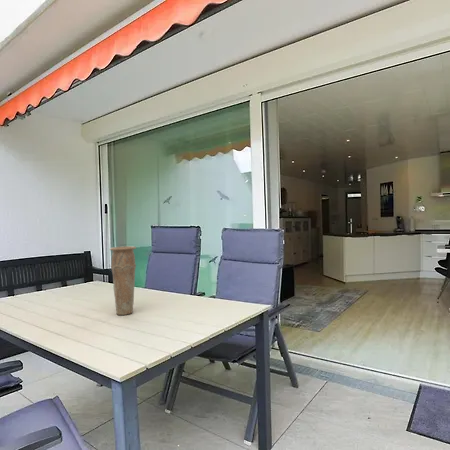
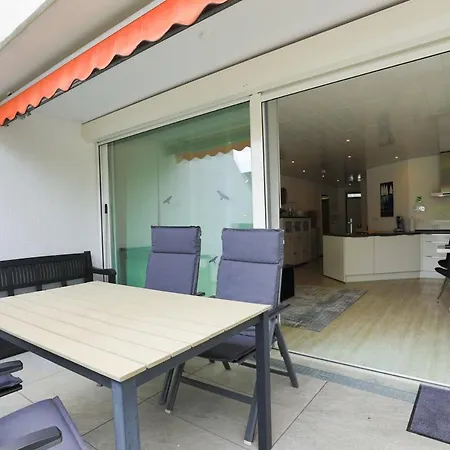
- vase (124, 280)
